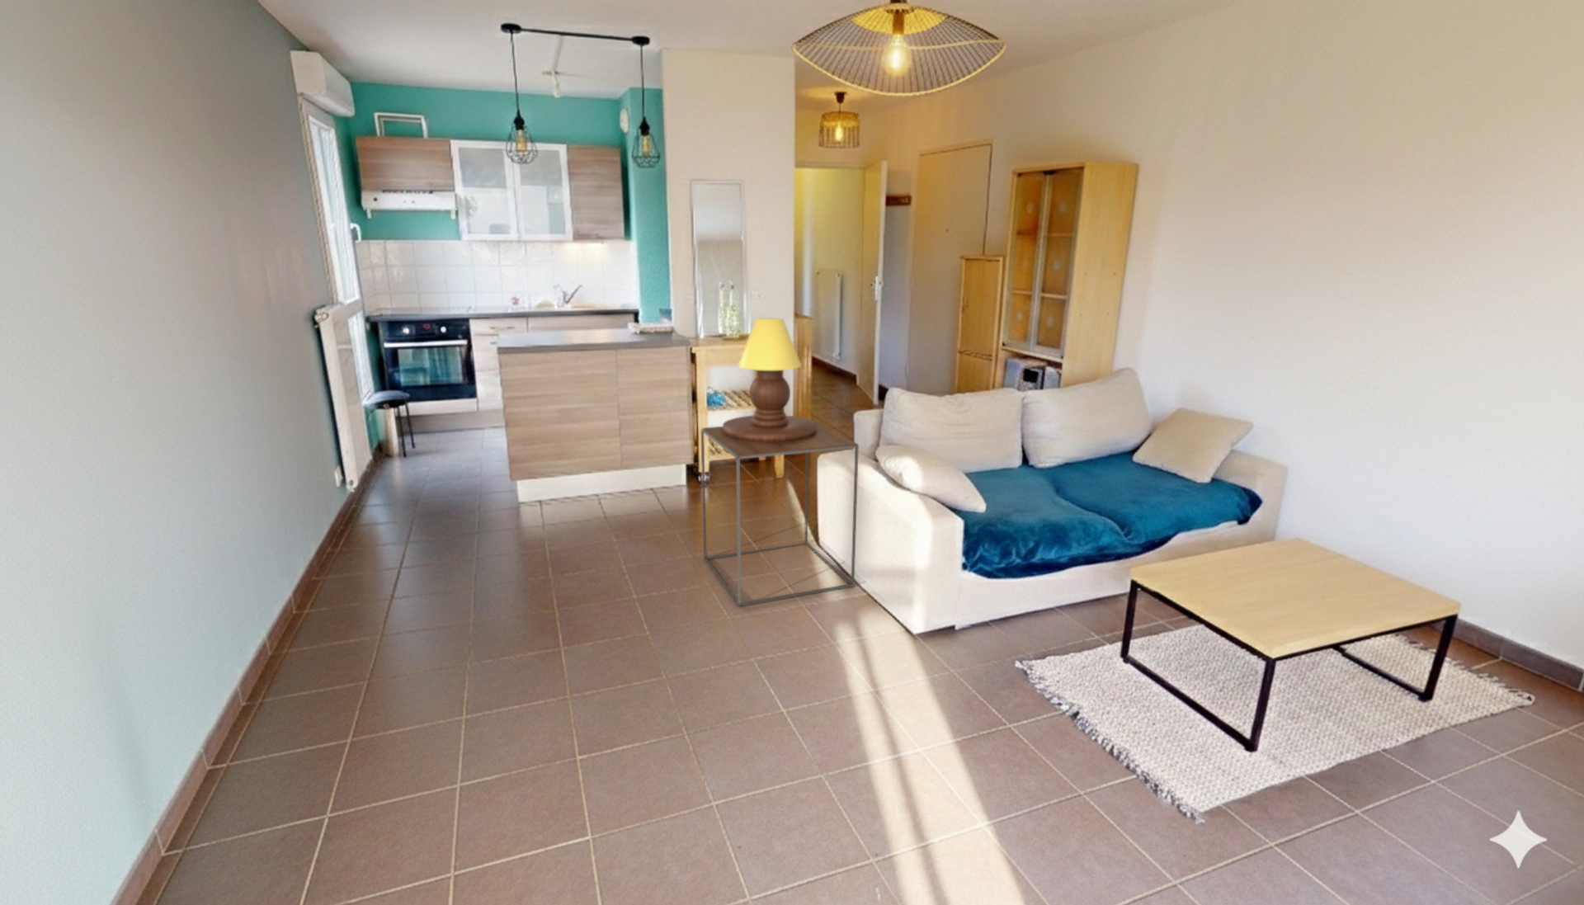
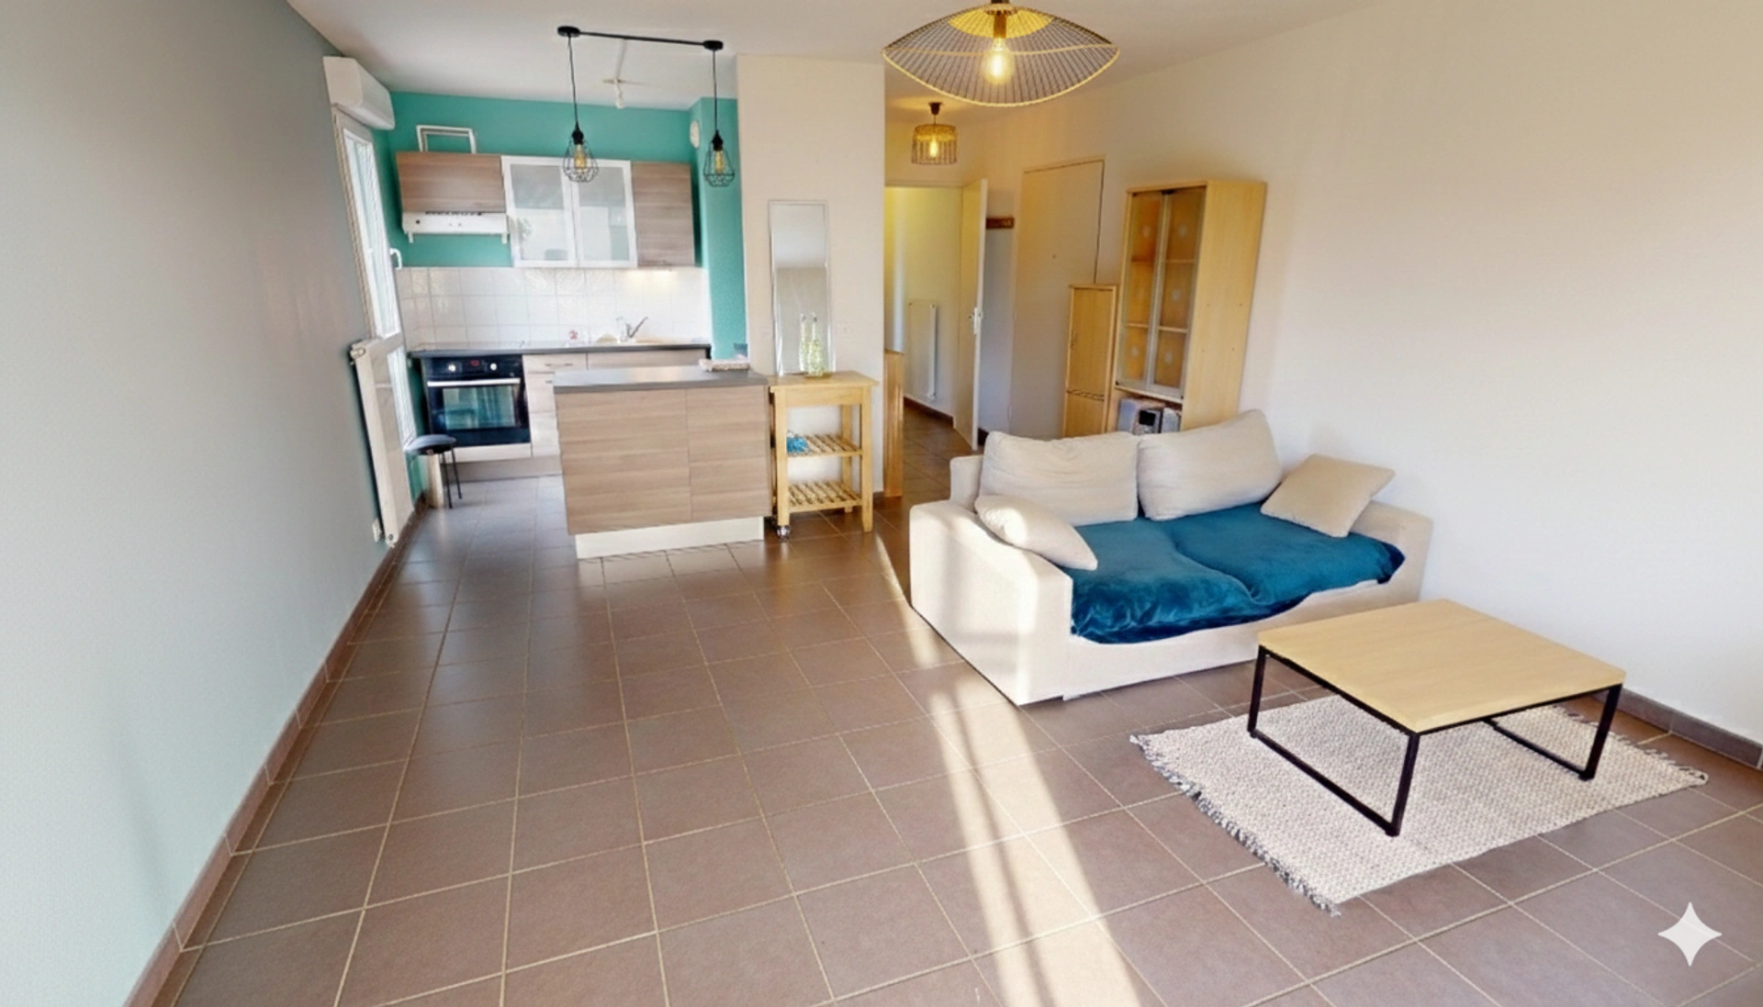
- side table (805, 505)
- table lamp (770, 375)
